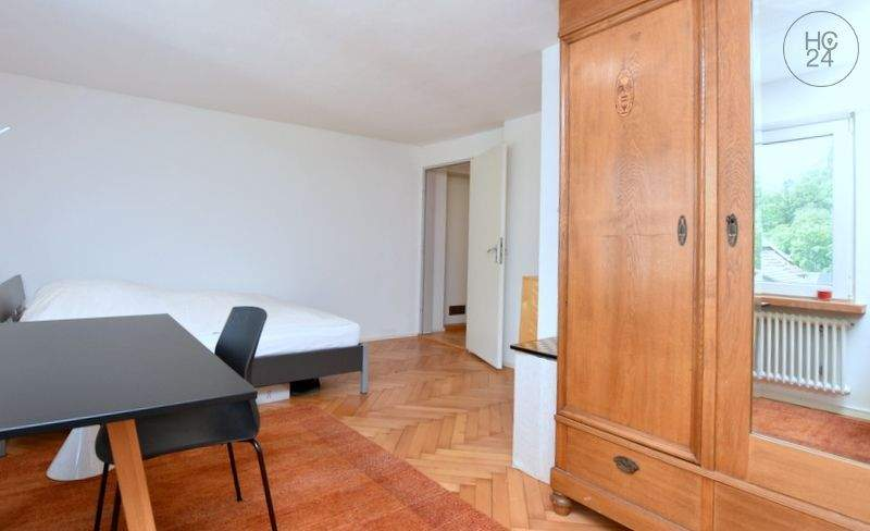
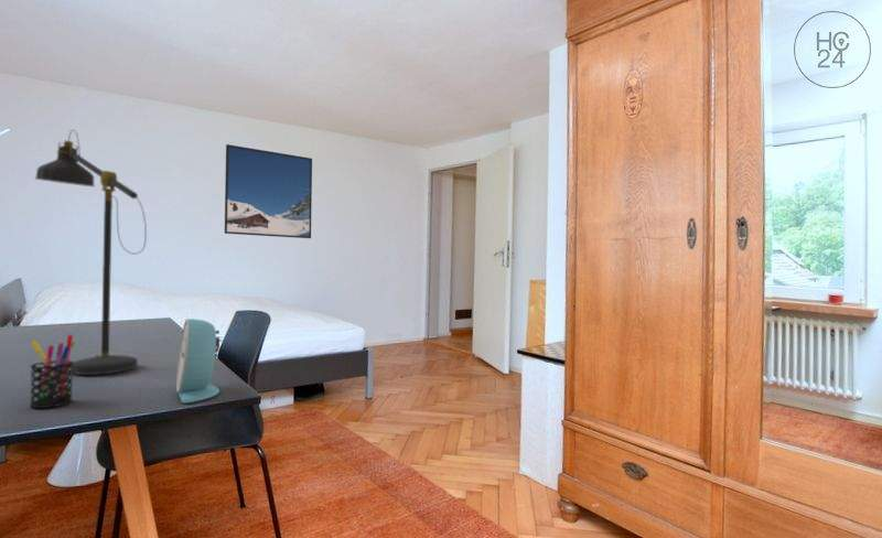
+ desk lamp (104, 243)
+ alarm clock (200, 355)
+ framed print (270, 193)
+ pen holder (57, 367)
